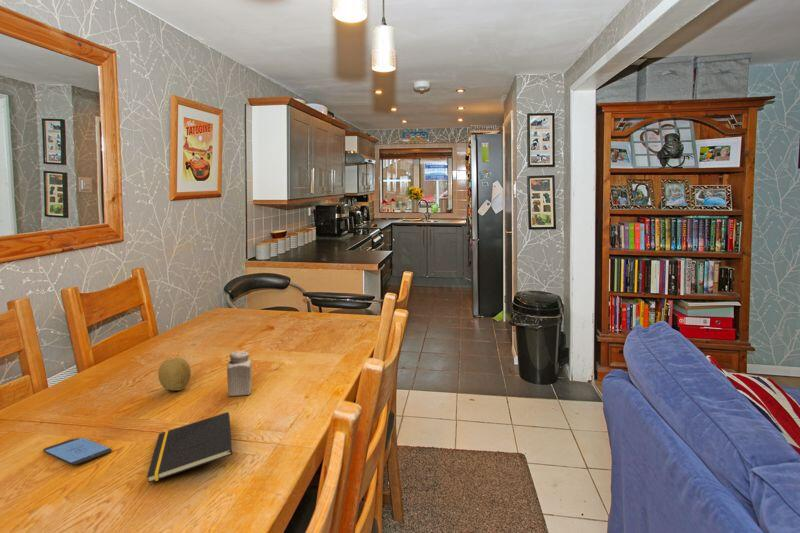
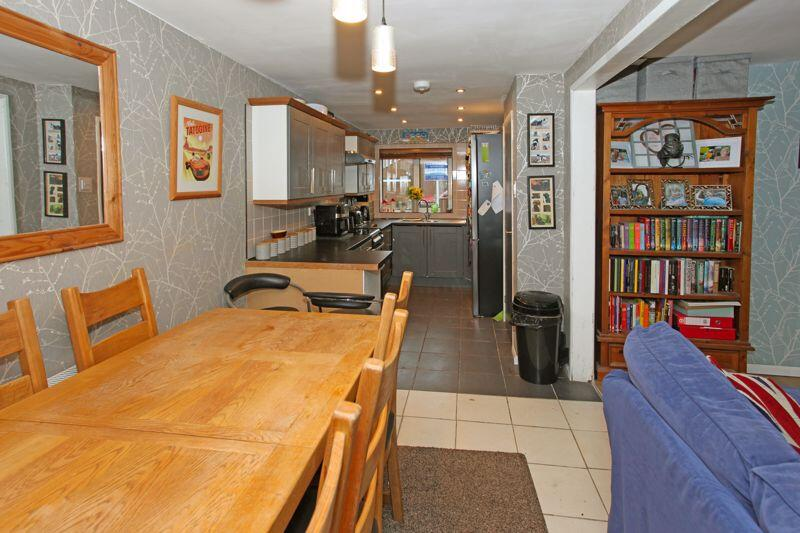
- fruit (174, 373)
- notepad (193, 443)
- salt shaker (239, 372)
- smartphone (77, 449)
